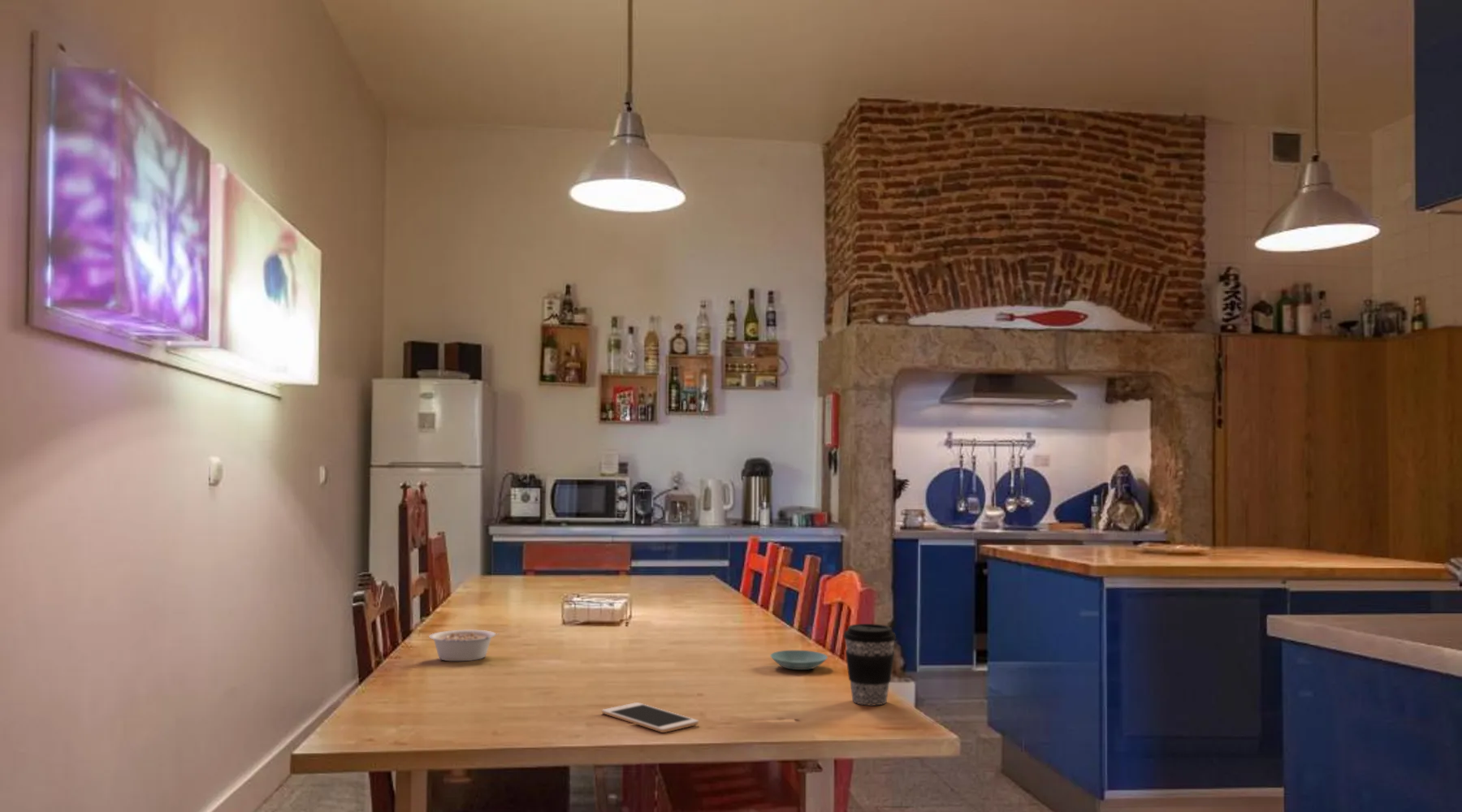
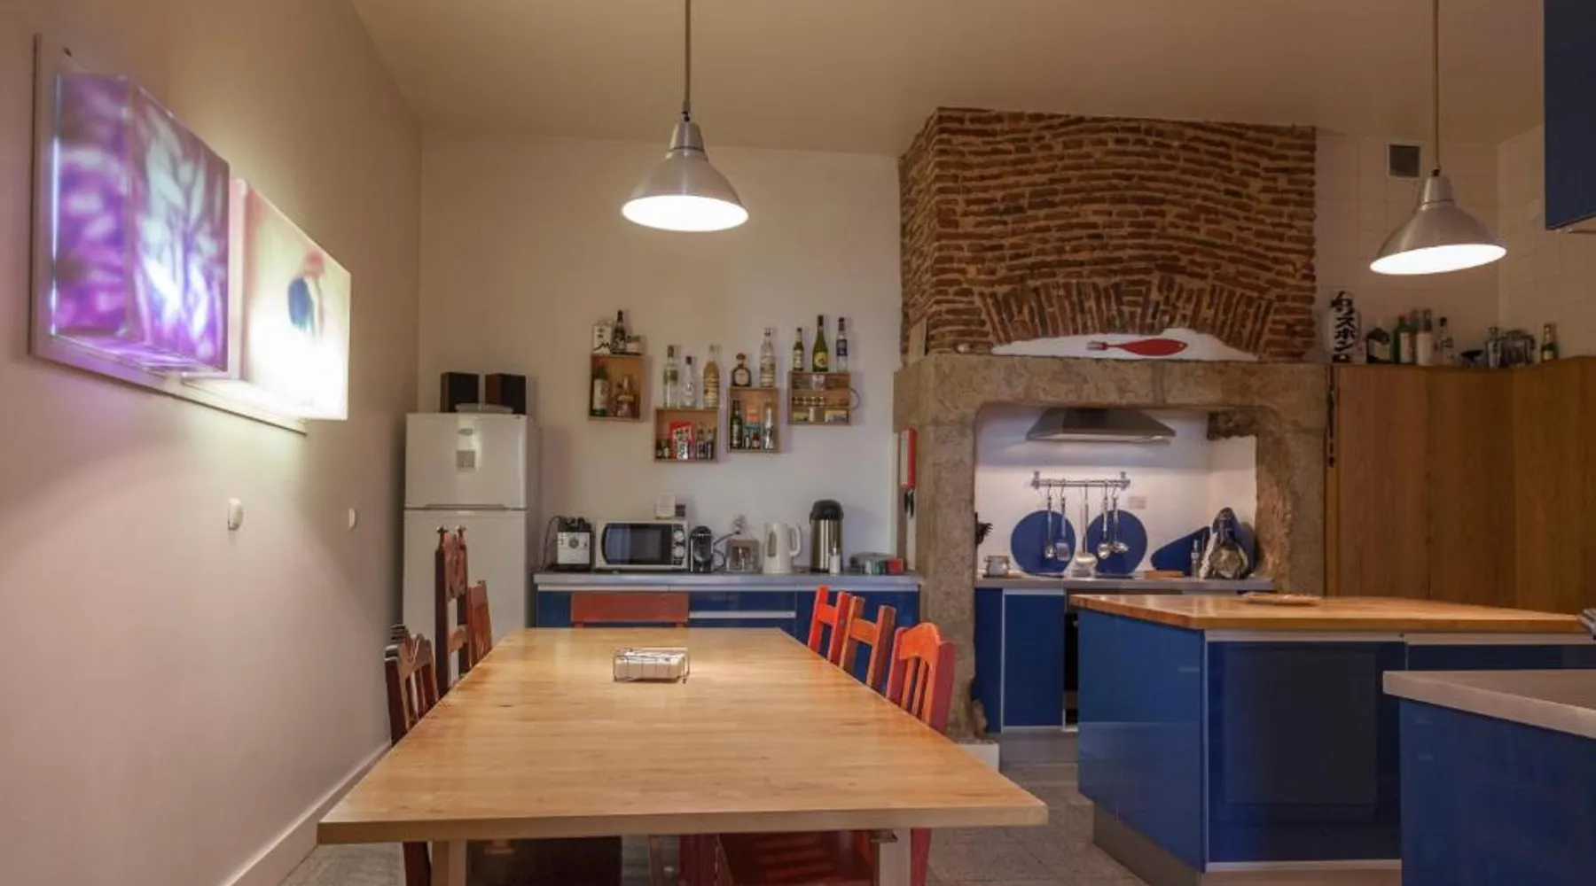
- legume (465, 643)
- saucer (798, 661)
- coffee cup (869, 664)
- cell phone (649, 716)
